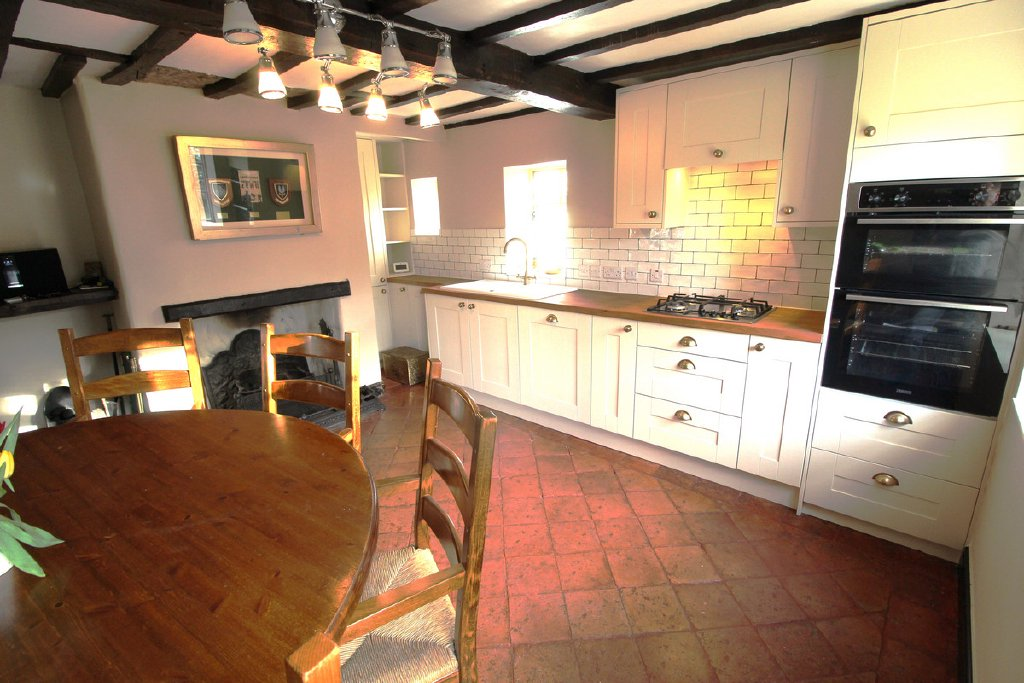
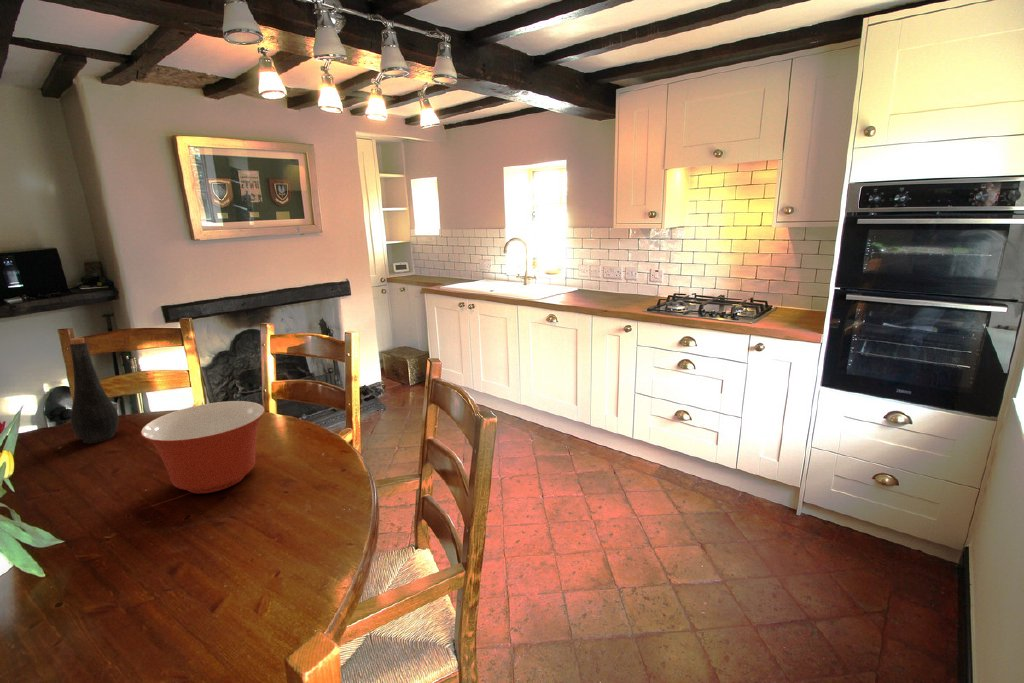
+ bottle (88, 389)
+ mixing bowl (211, 449)
